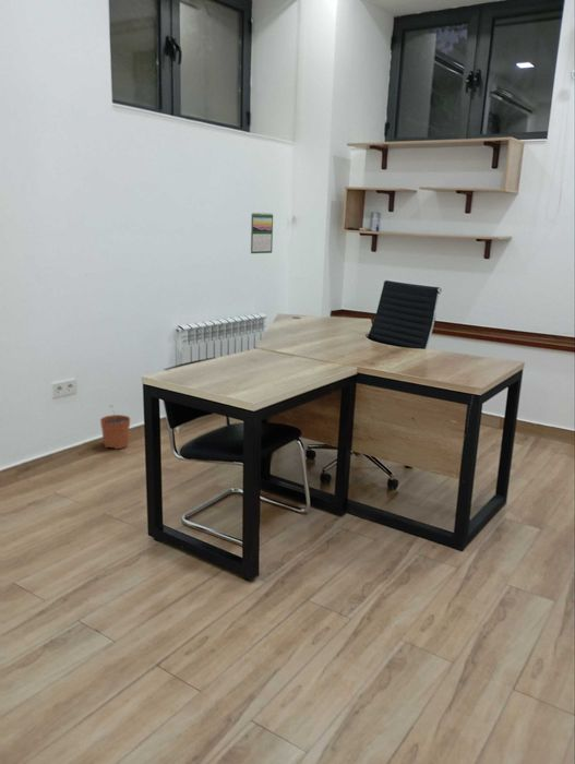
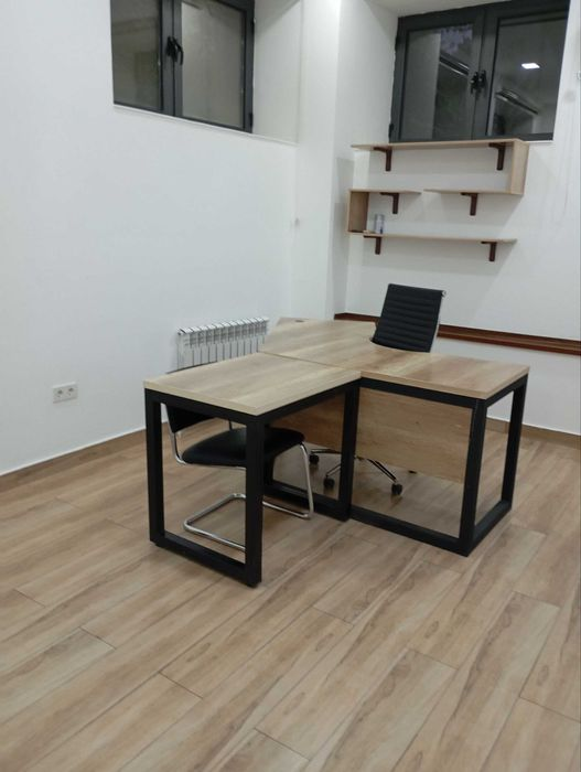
- calendar (262, 232)
- plant pot (115, 426)
